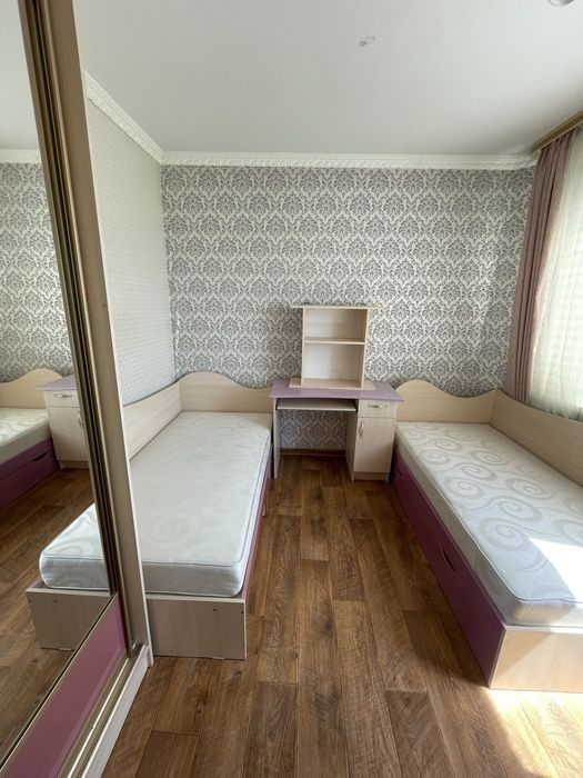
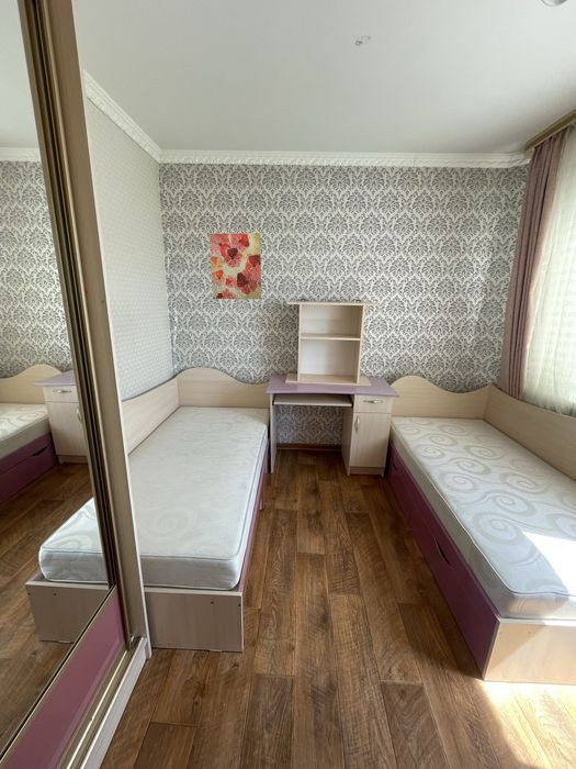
+ wall art (236, 267)
